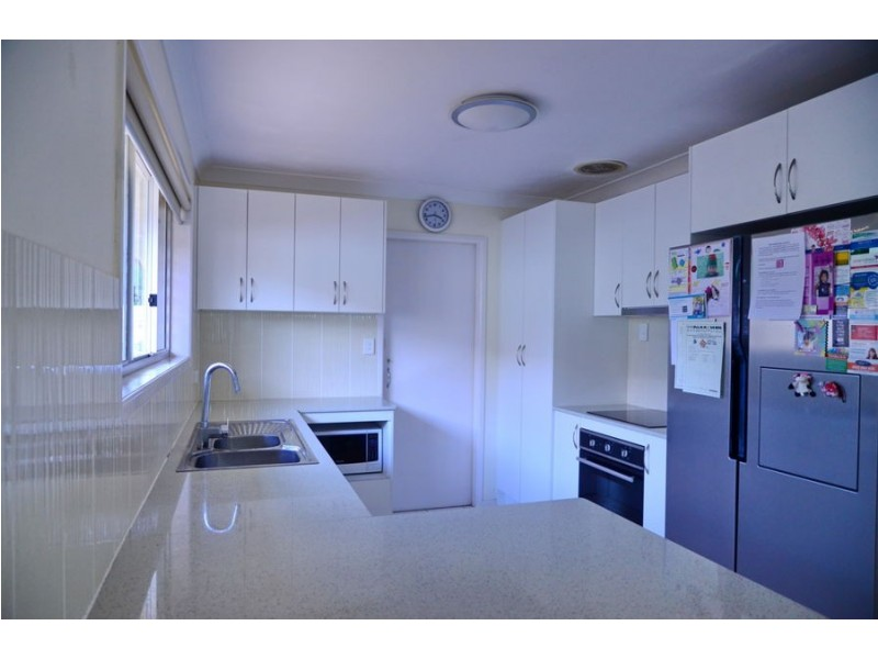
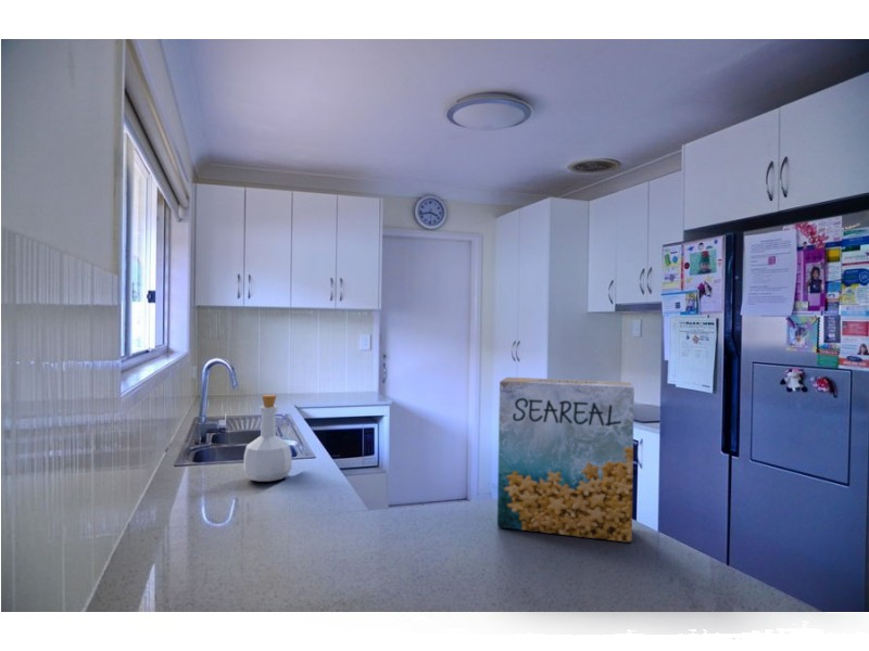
+ cereal box (564, 454)
+ bottle (267, 436)
